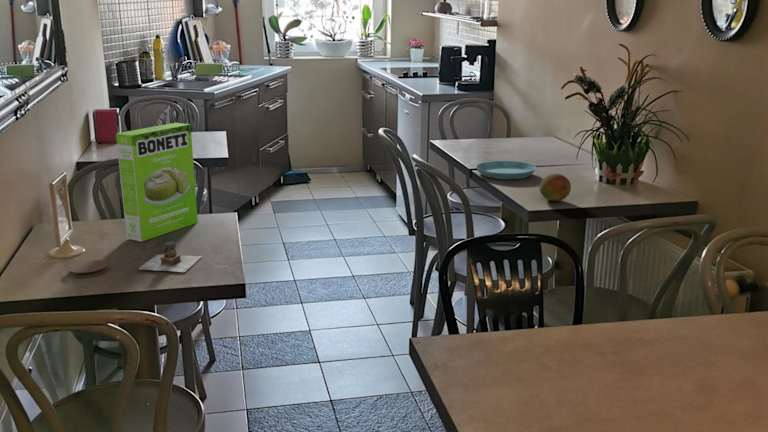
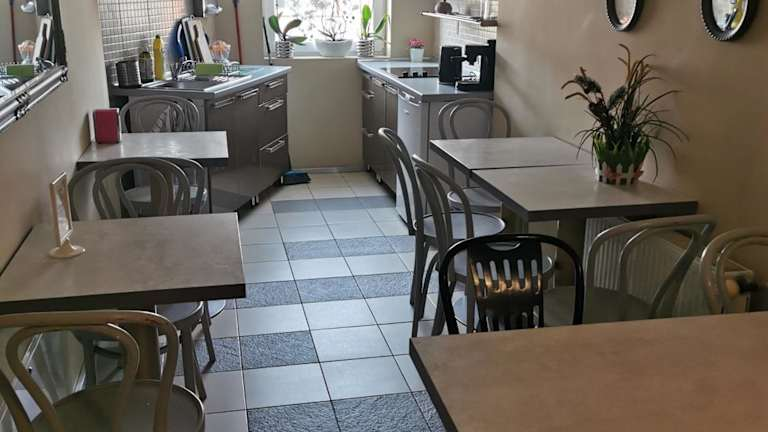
- cake mix box (159, 180)
- teapot (170, 251)
- saucer (505, 170)
- coaster (88, 268)
- fruit (553, 186)
